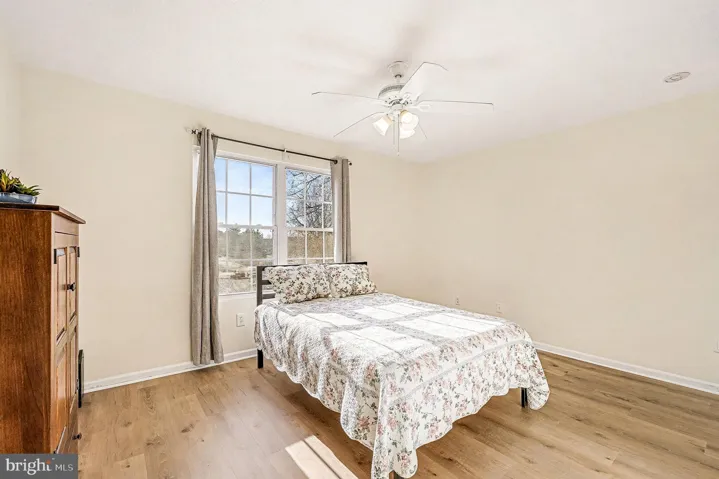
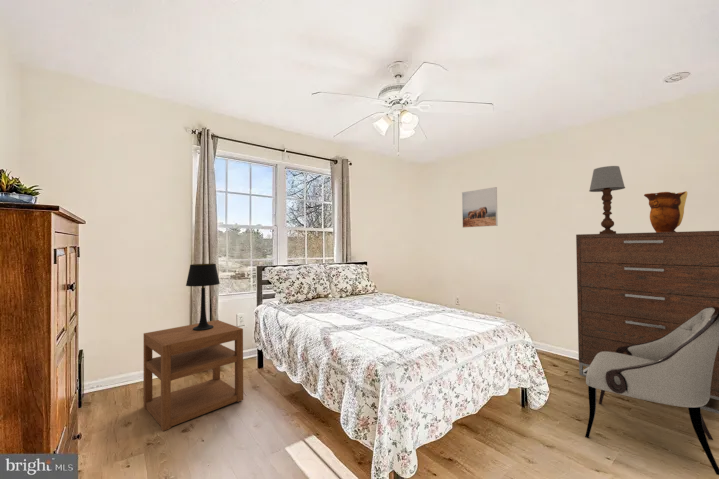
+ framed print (479, 208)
+ table lamp (203, 296)
+ dresser (651, 309)
+ armchair (650, 368)
+ nightstand (194, 367)
+ table lamp (606, 200)
+ decorative vase (665, 212)
